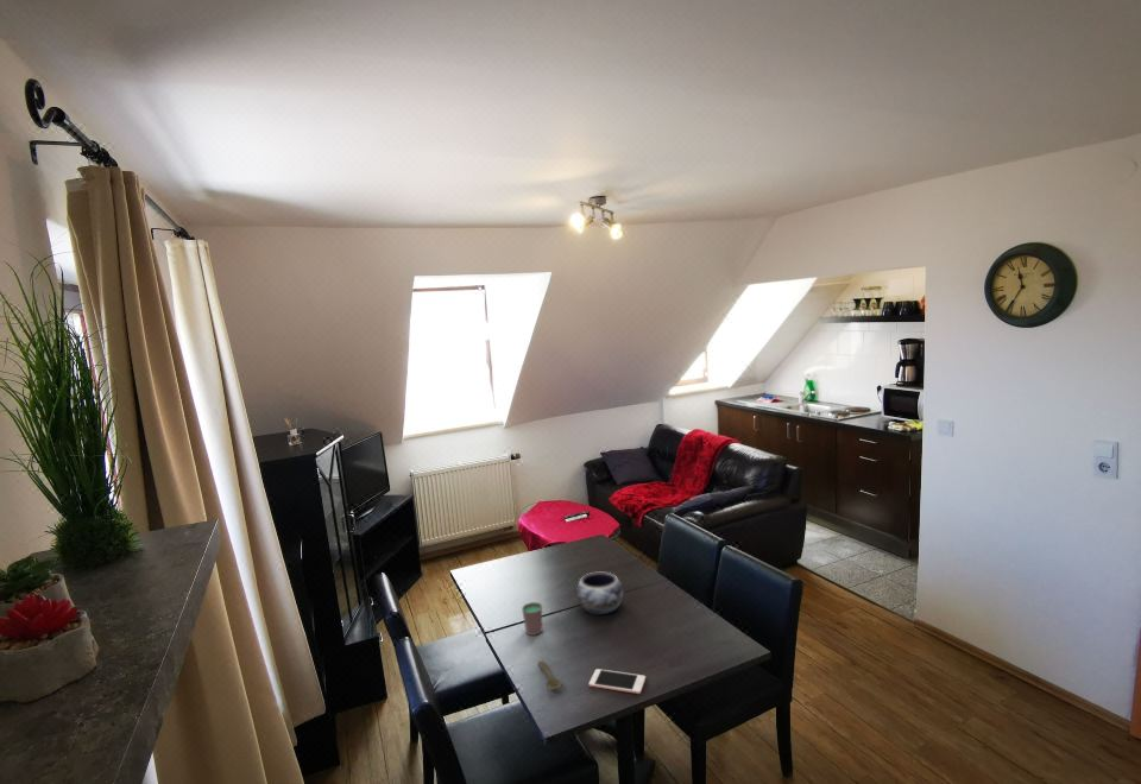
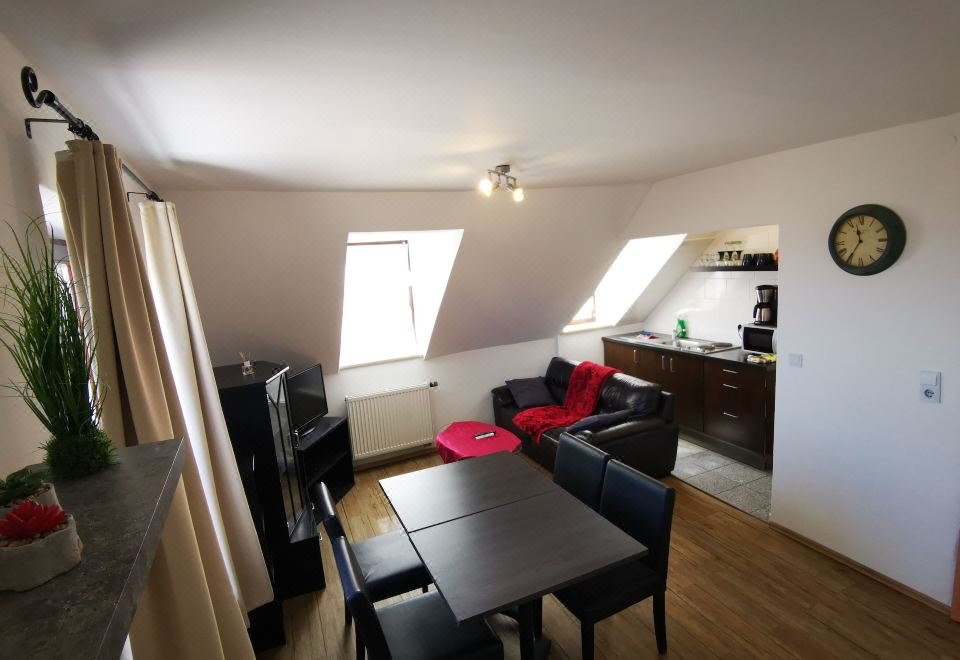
- spoon (548, 674)
- cup (532, 619)
- cell phone (617, 681)
- decorative bowl (599, 593)
